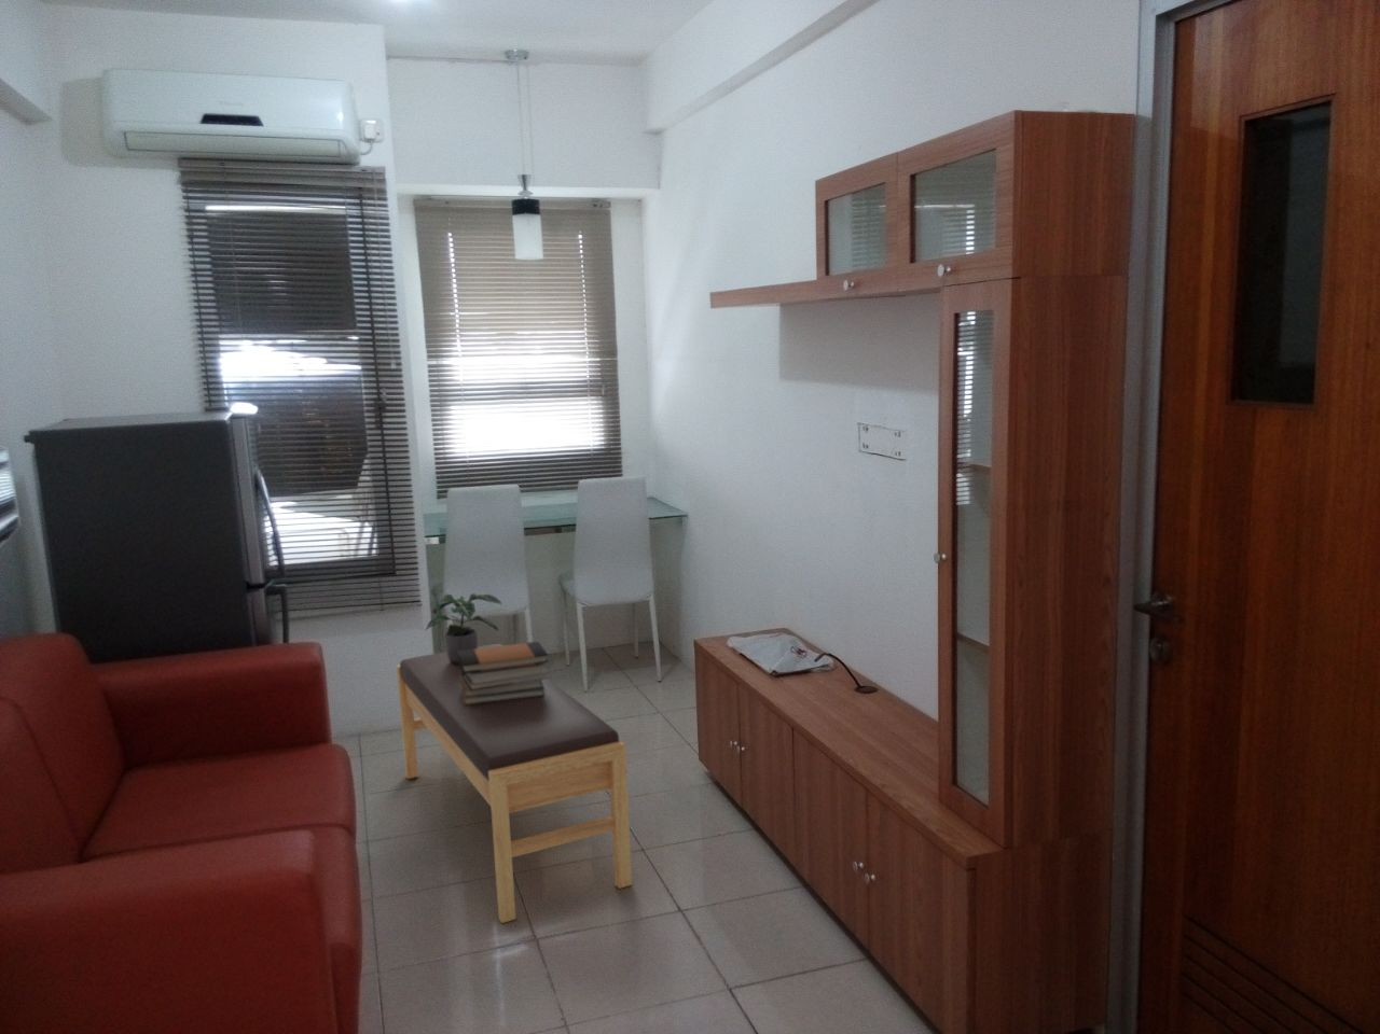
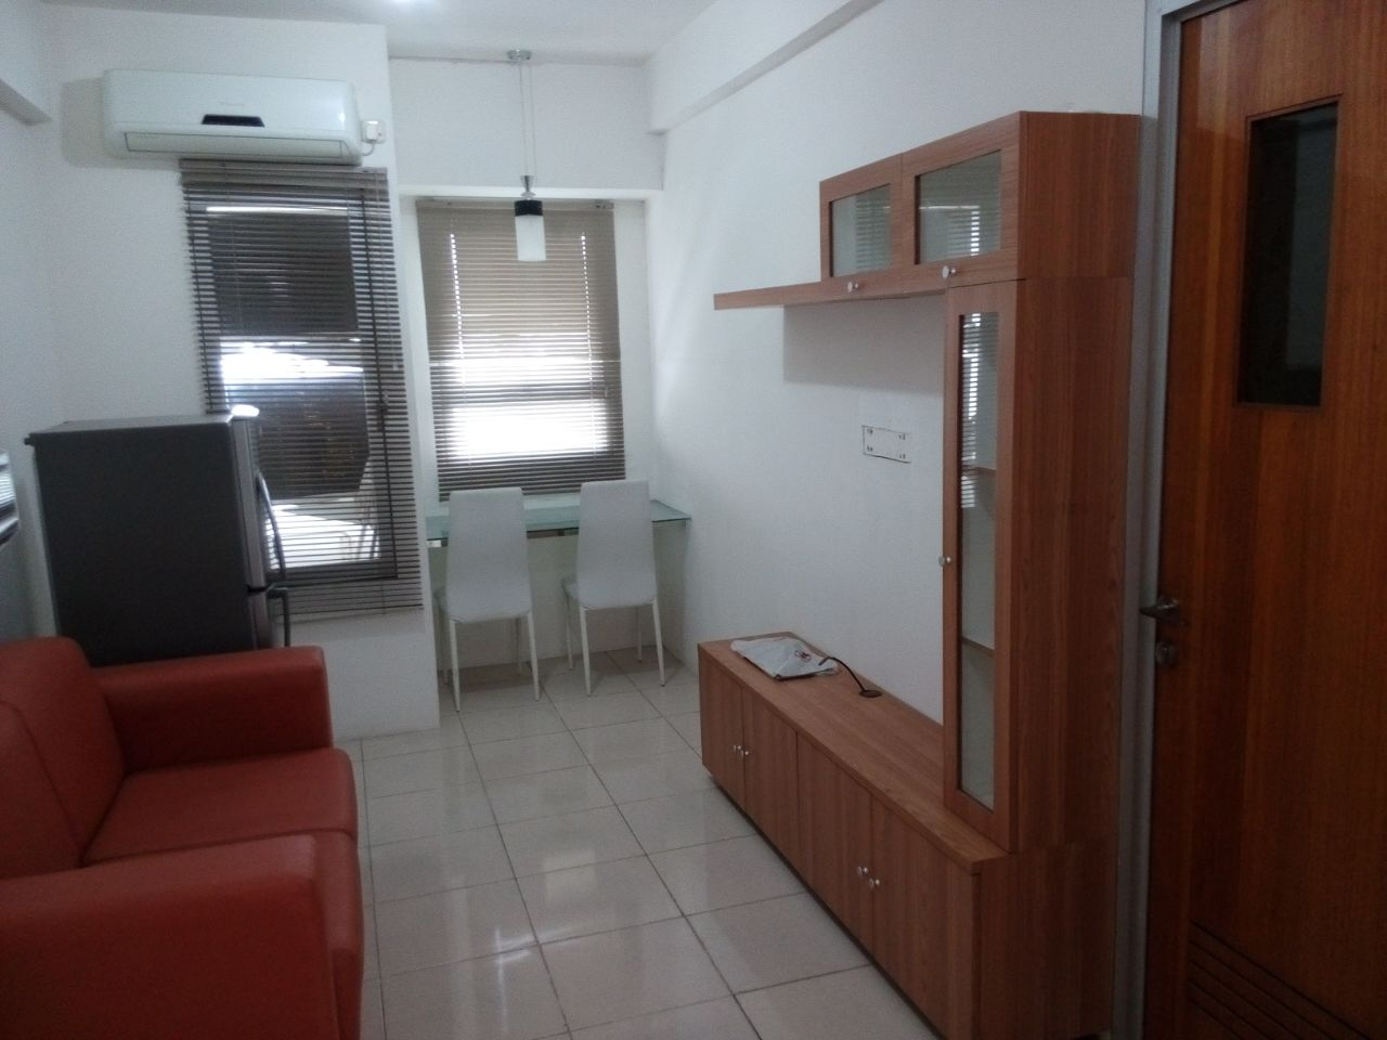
- bench (500, 757)
- potted plant (464, 627)
- book stack (503, 672)
